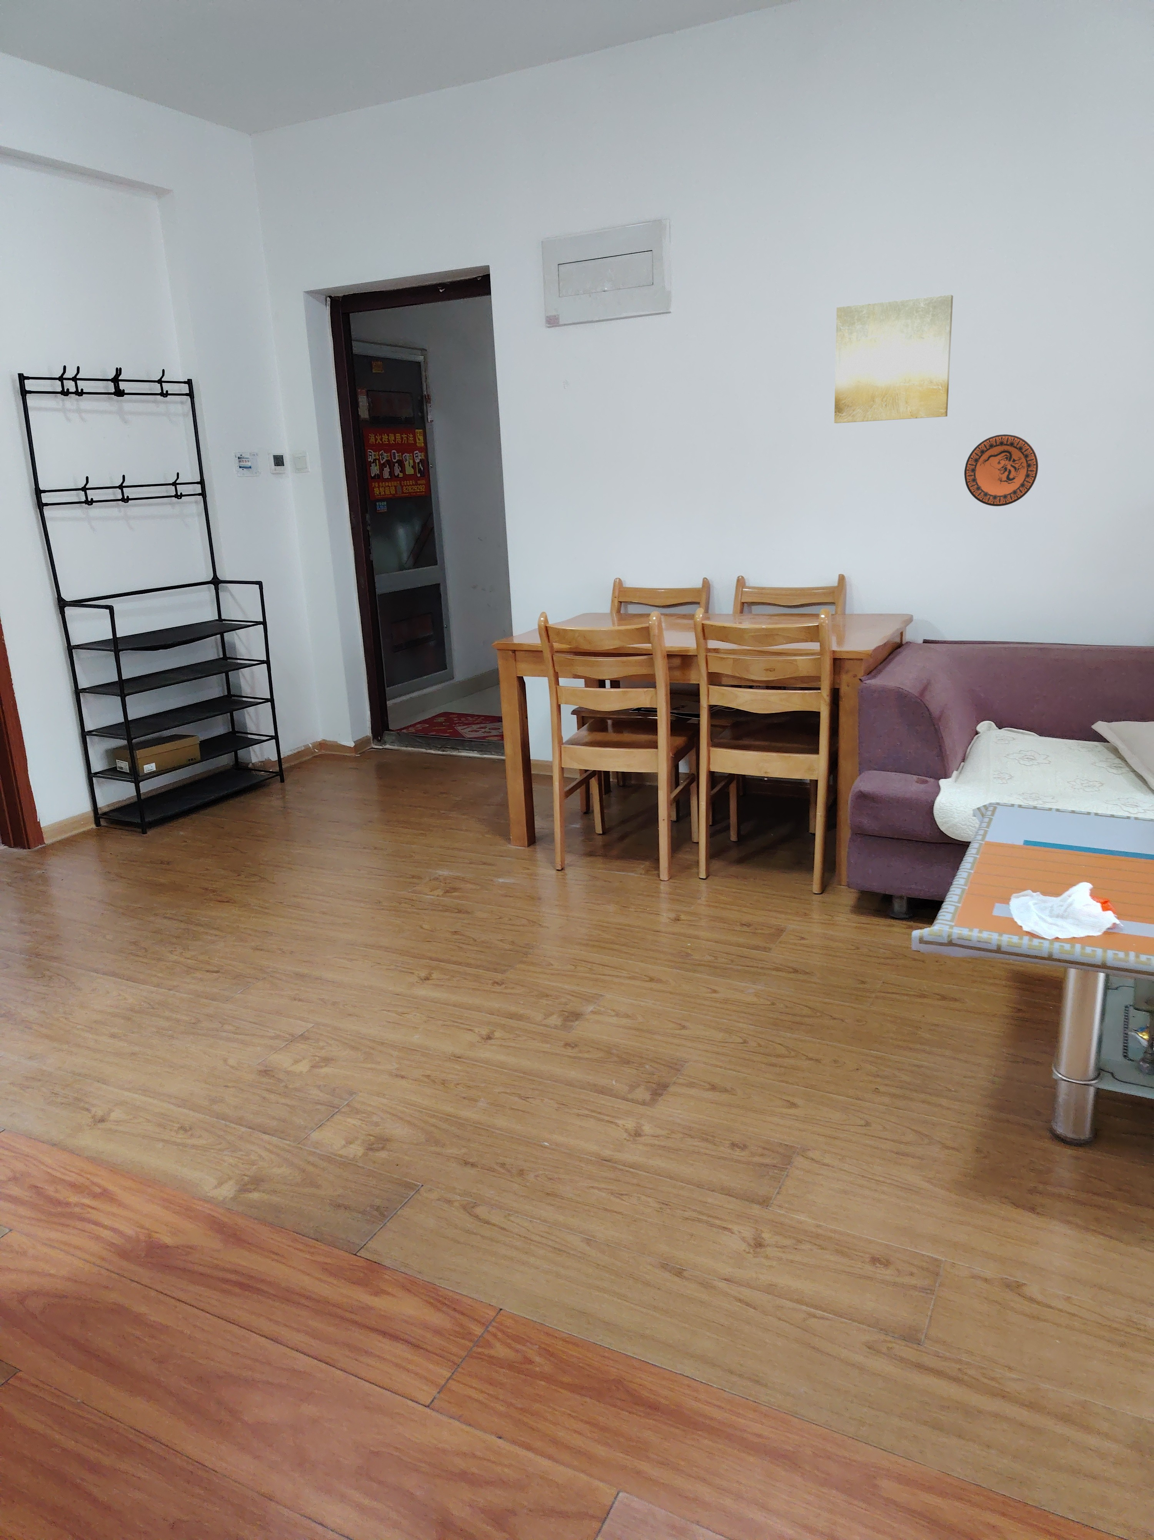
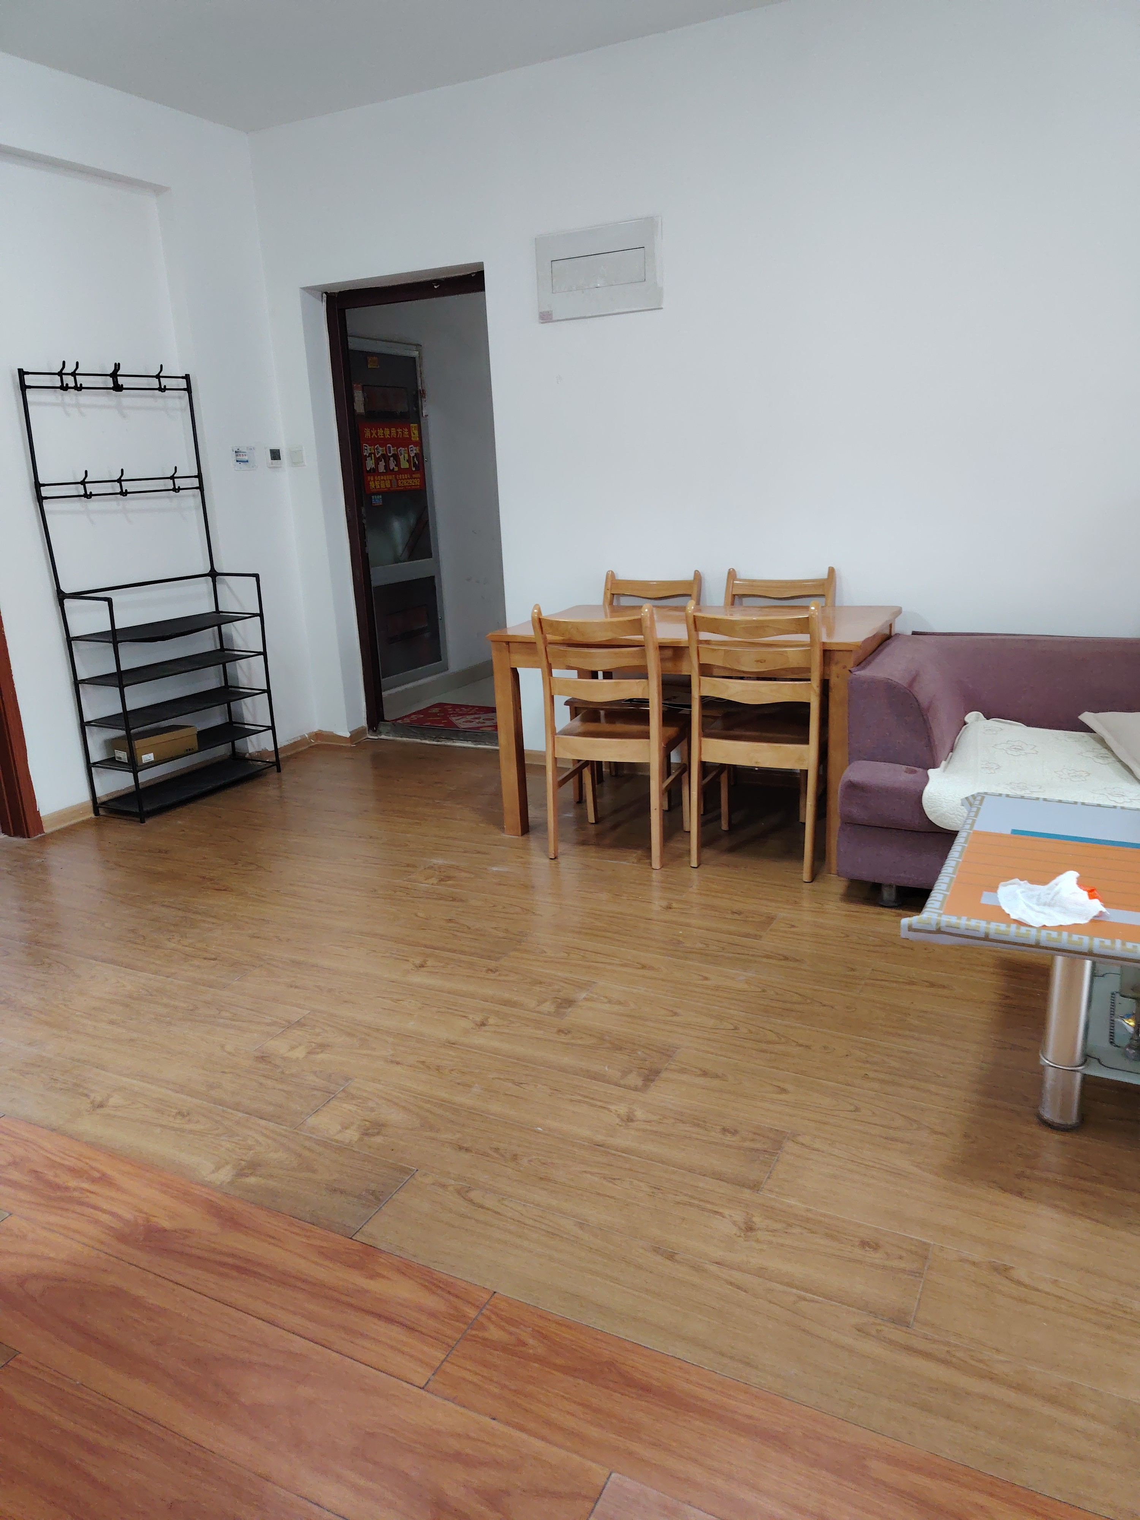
- wall art (891, 361)
- decorative plate (1000, 470)
